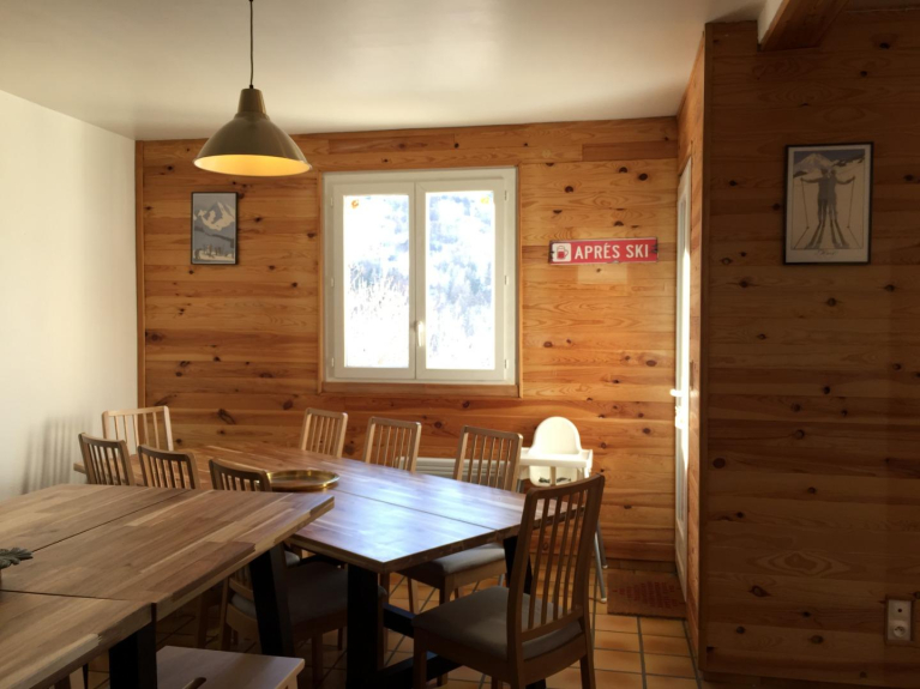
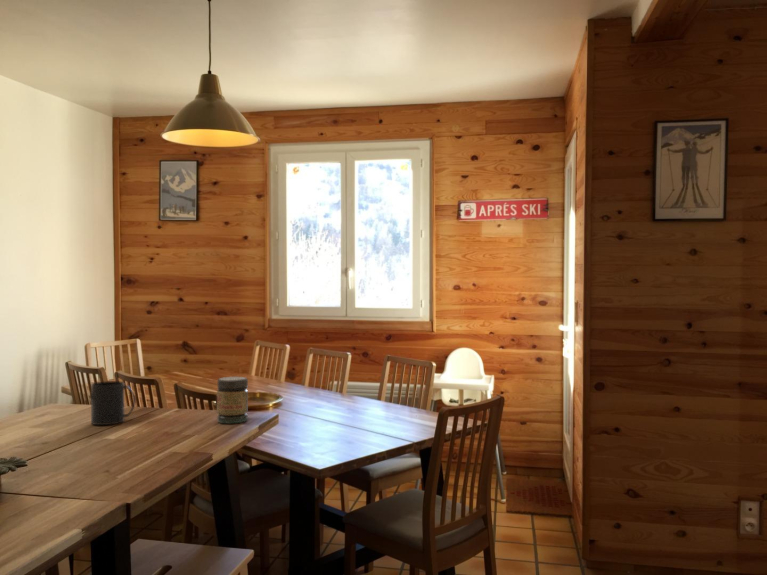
+ mug (113, 402)
+ jar (232, 399)
